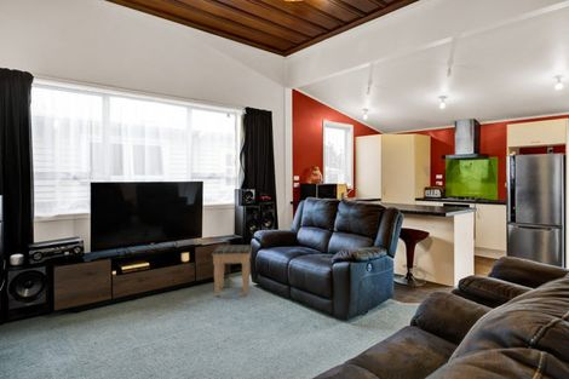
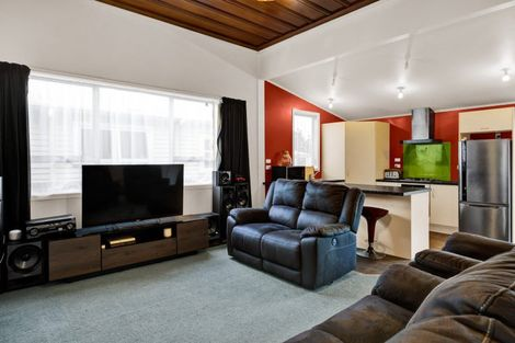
- footstool (232, 262)
